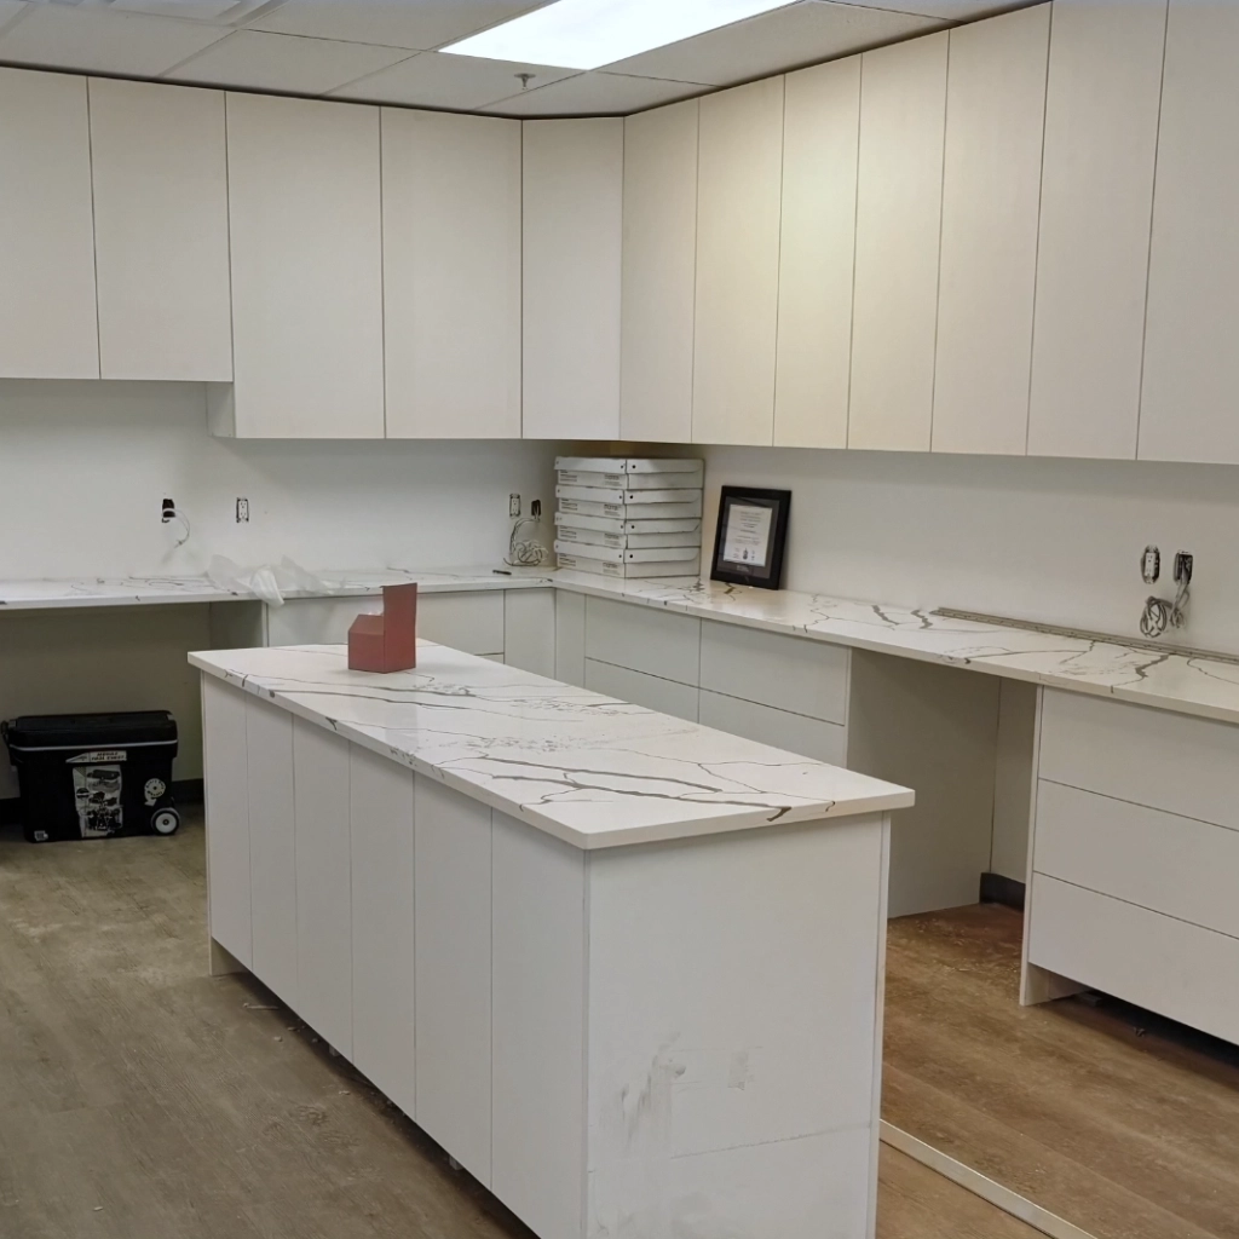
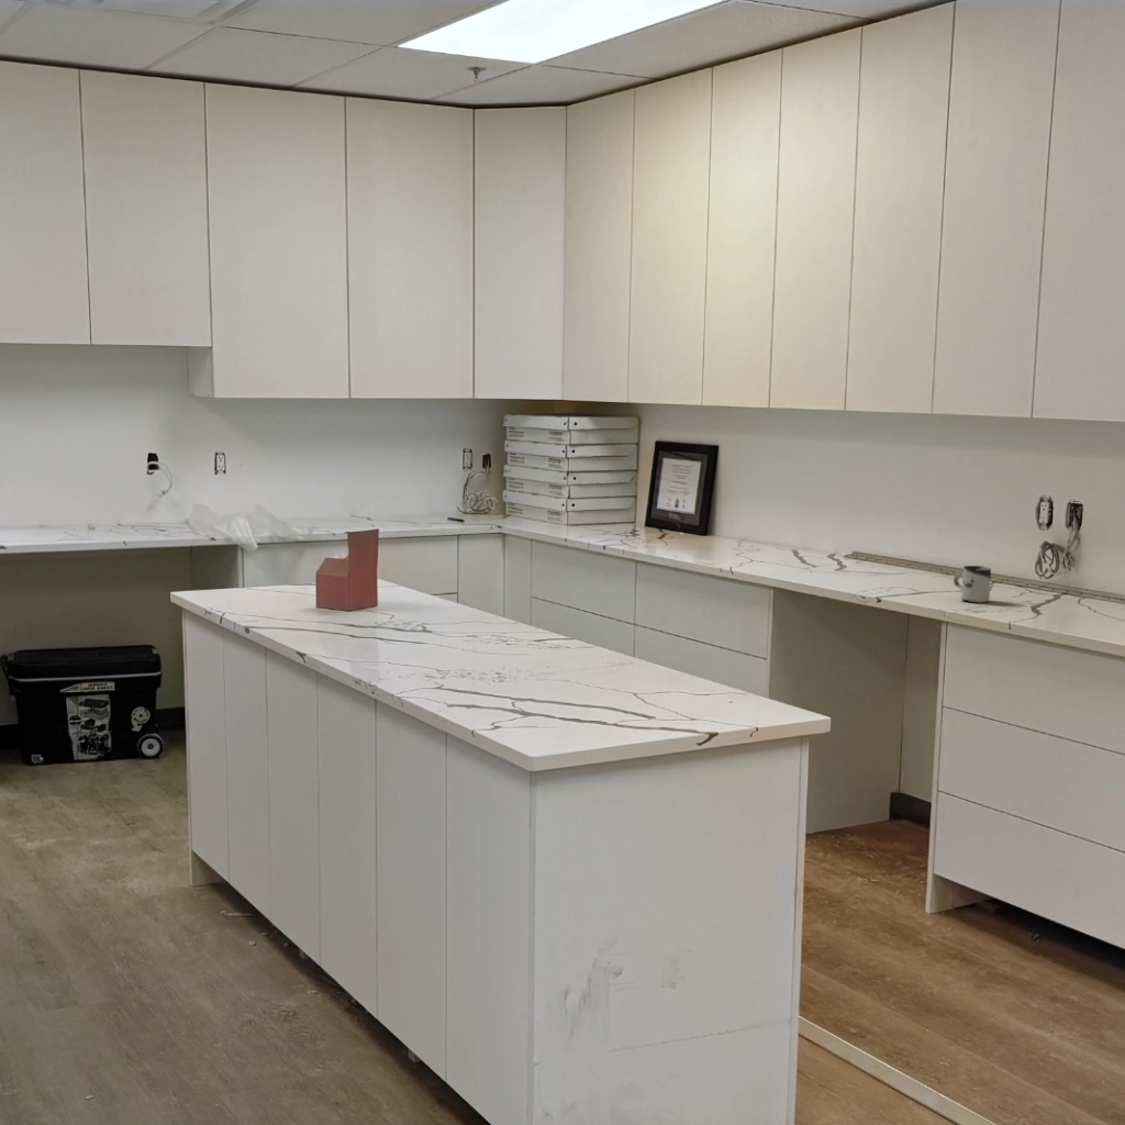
+ cup (971, 583)
